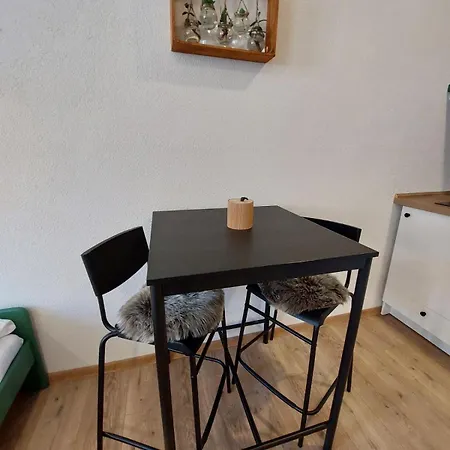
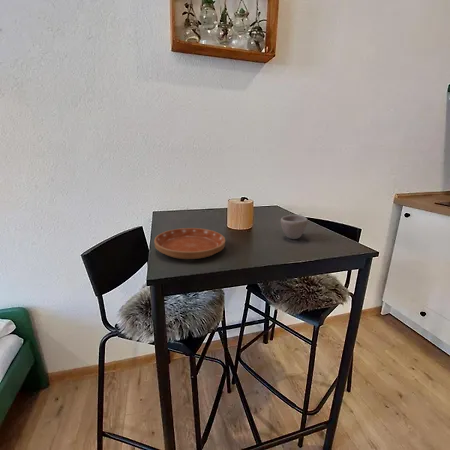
+ saucer (190, 243)
+ cup (294, 226)
